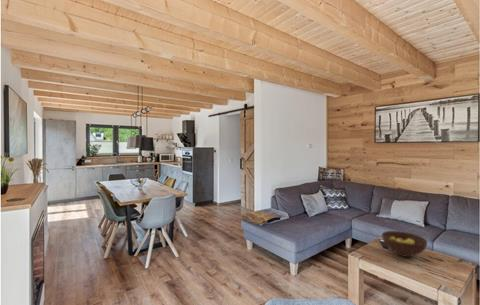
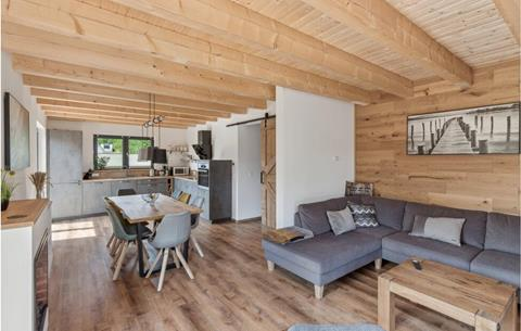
- fruit bowl (403, 245)
